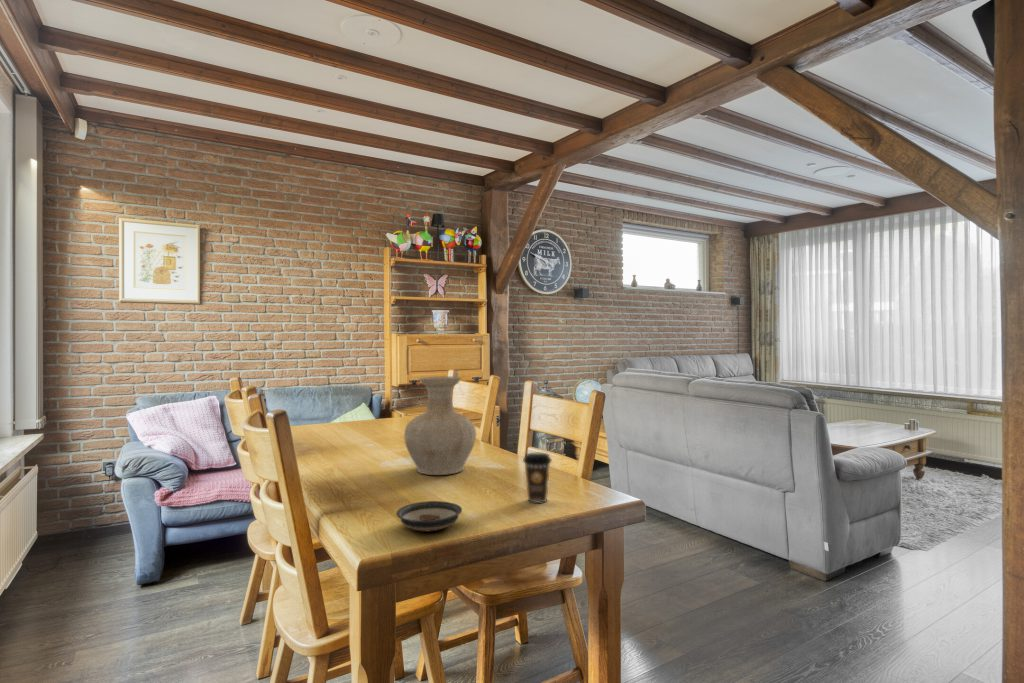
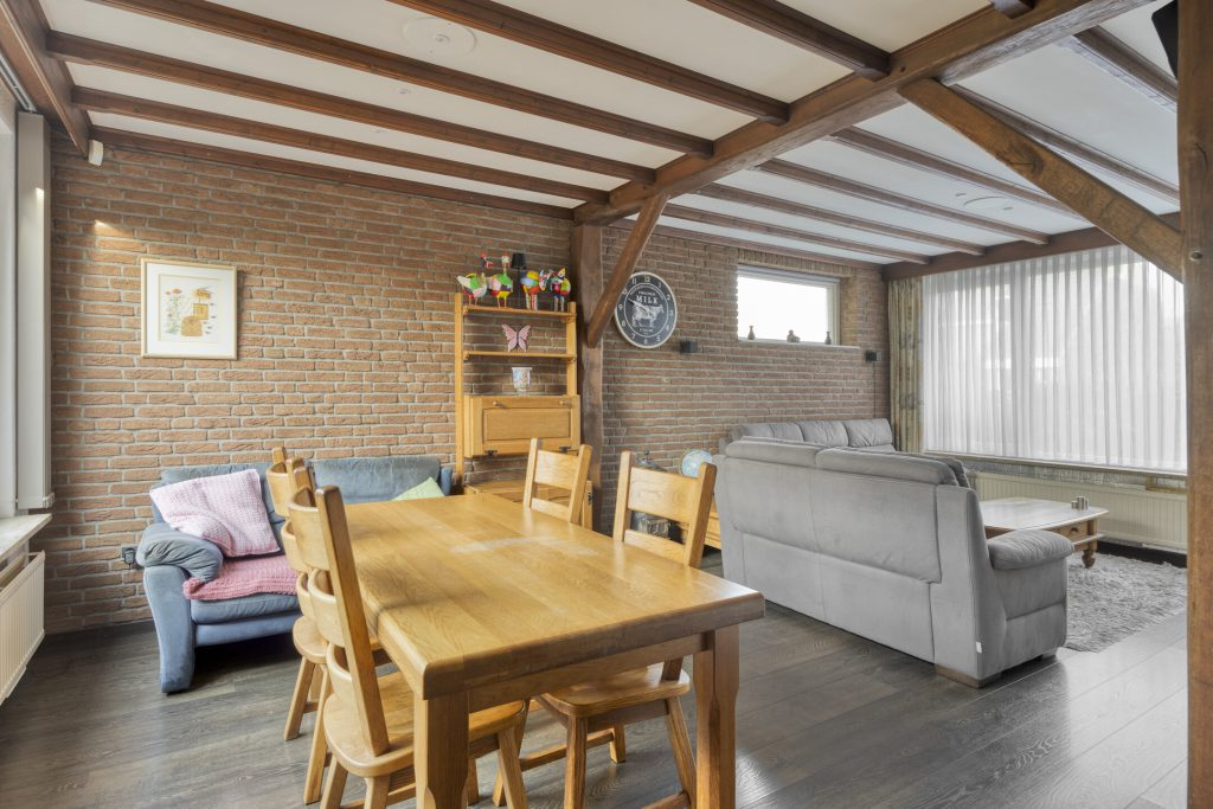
- saucer (429, 518)
- coffee cup (537, 477)
- vase (440, 423)
